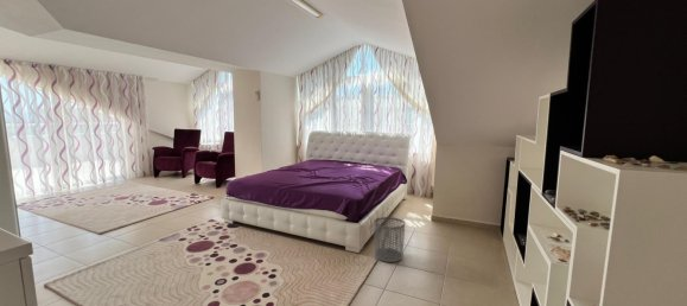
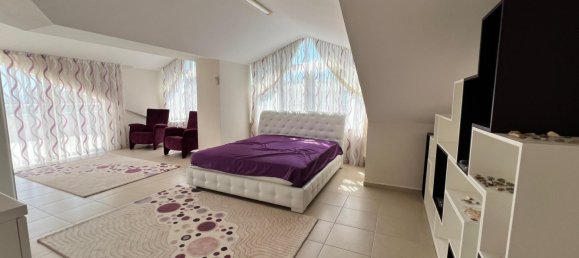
- waste bin (389, 238)
